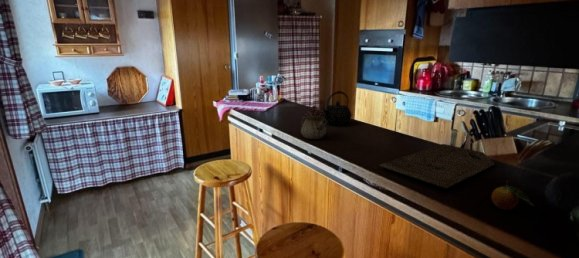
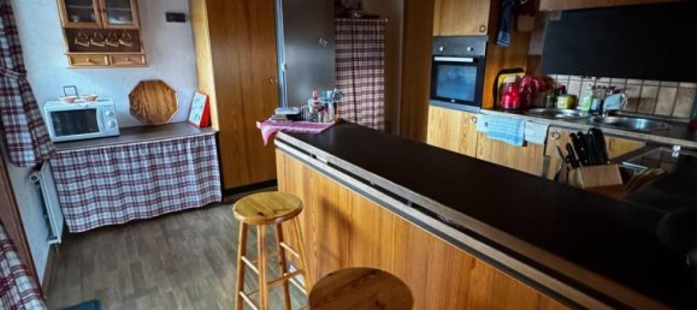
- cutting board (443, 162)
- kettle (336, 107)
- fruit (512, 196)
- teapot (312, 121)
